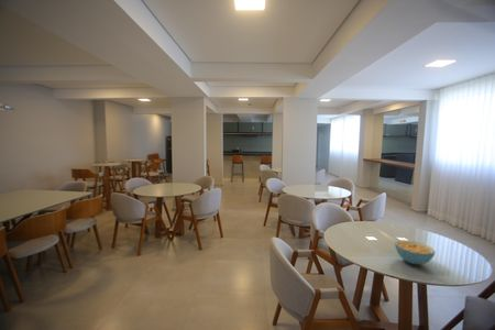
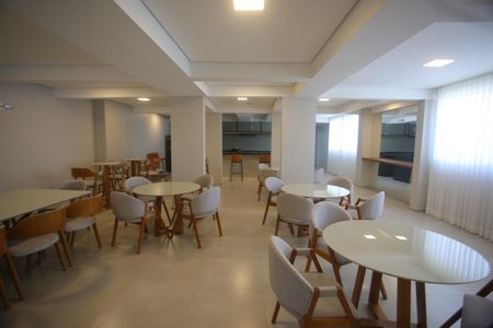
- cereal bowl (414, 254)
